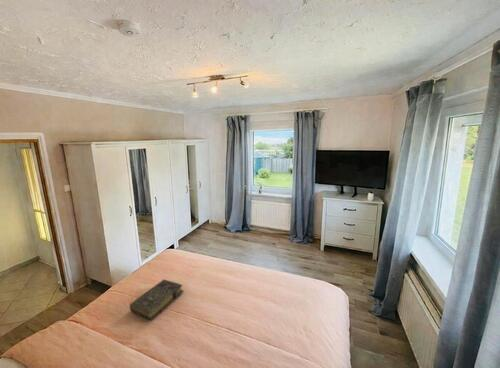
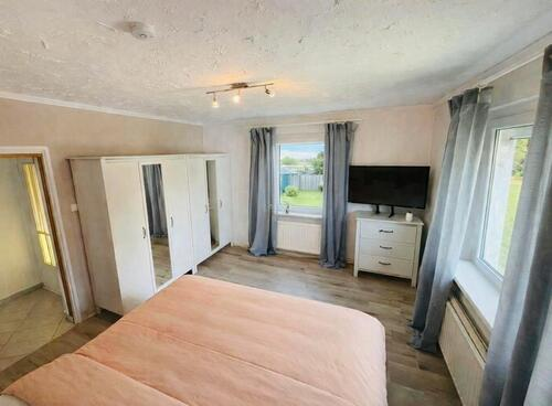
- book (158, 297)
